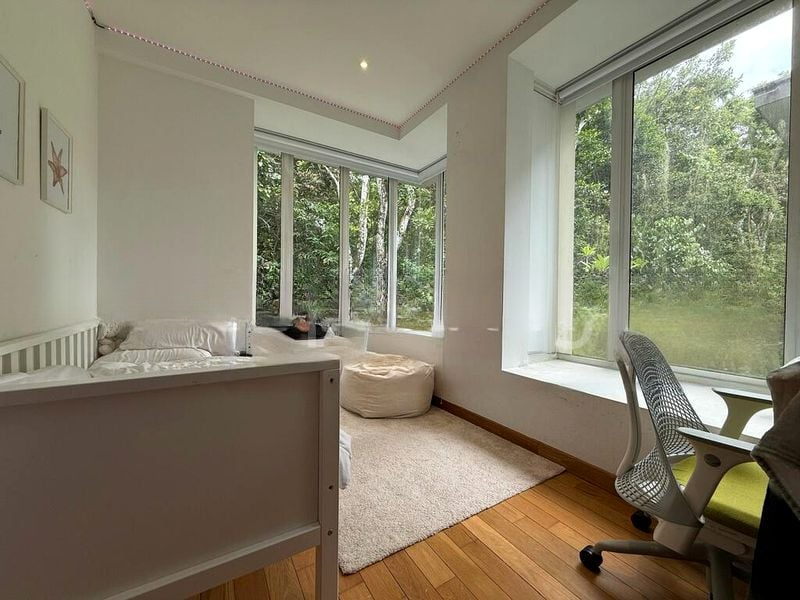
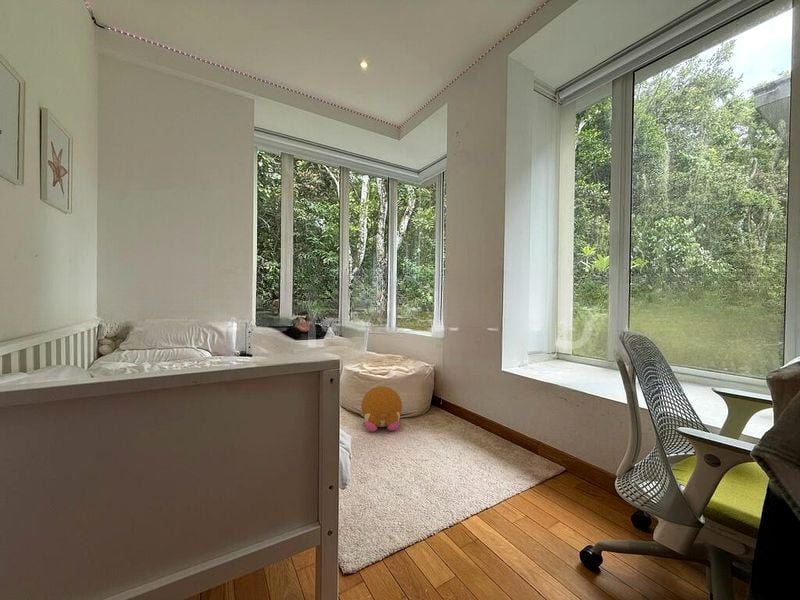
+ plush toy (381, 406)
